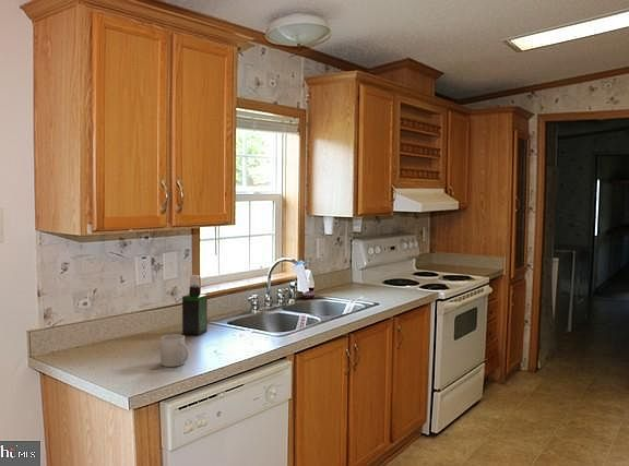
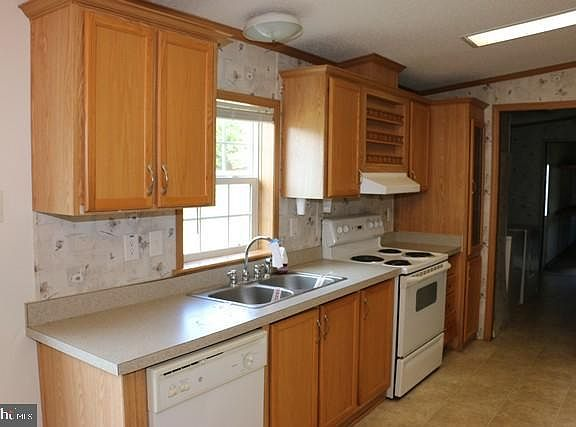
- mug (176, 350)
- spray bottle (194, 303)
